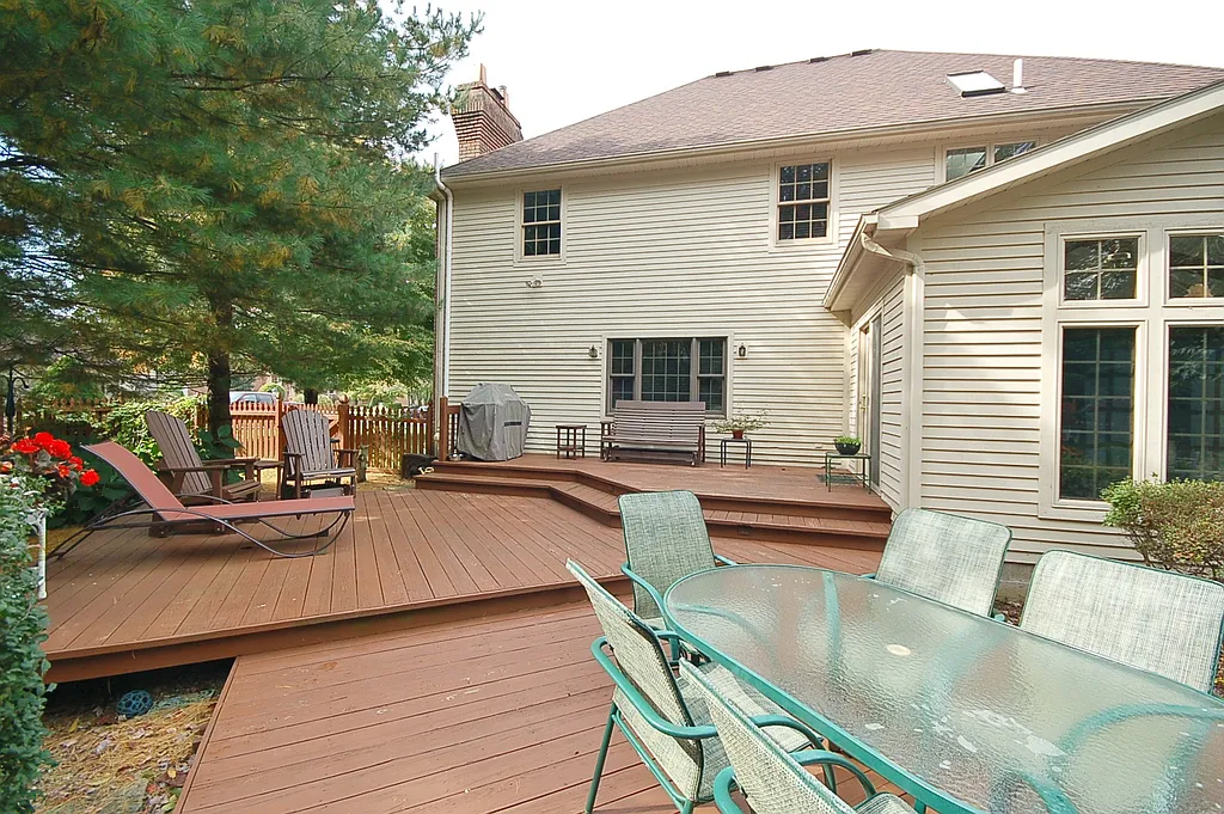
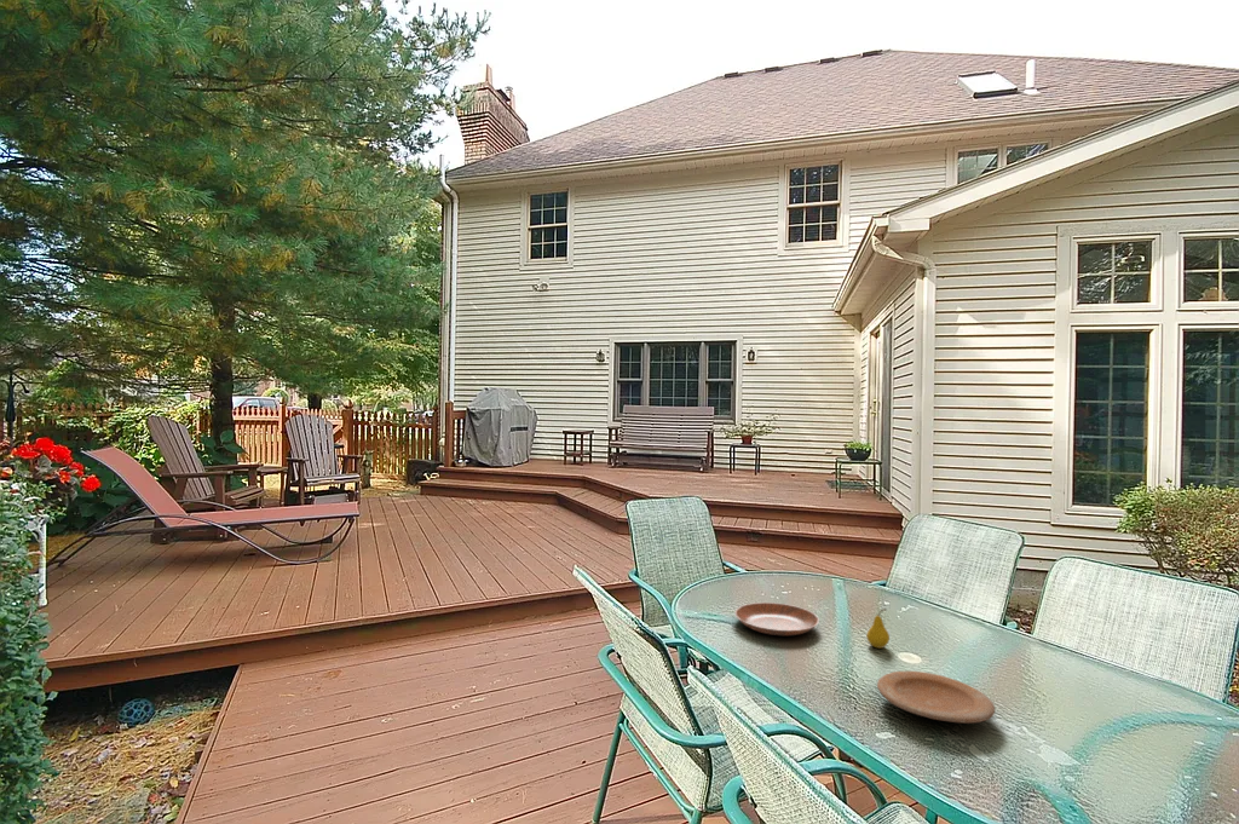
+ plate (933, 701)
+ bowl (776, 621)
+ fruit (877, 627)
